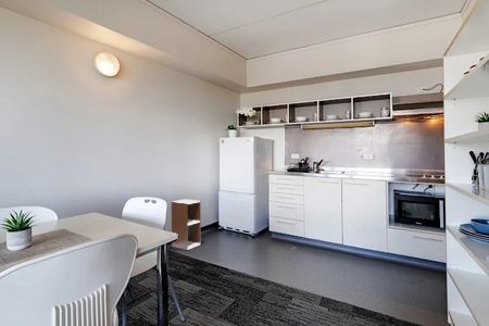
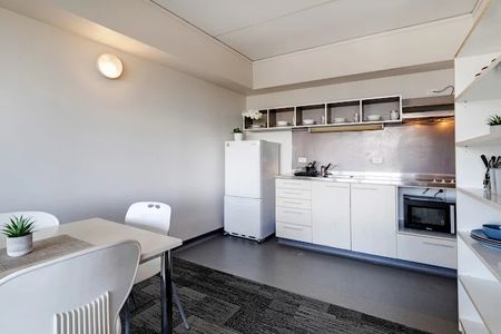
- shelf unit (186, 223)
